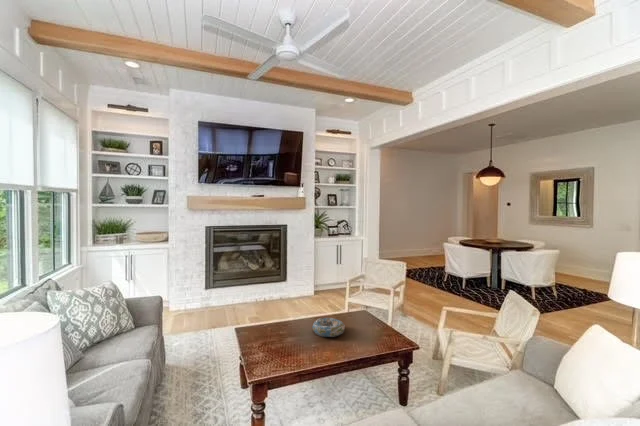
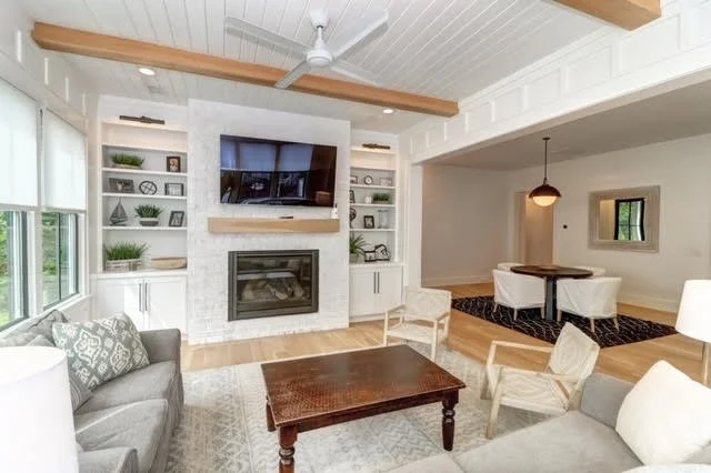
- decorative bowl (328, 327)
